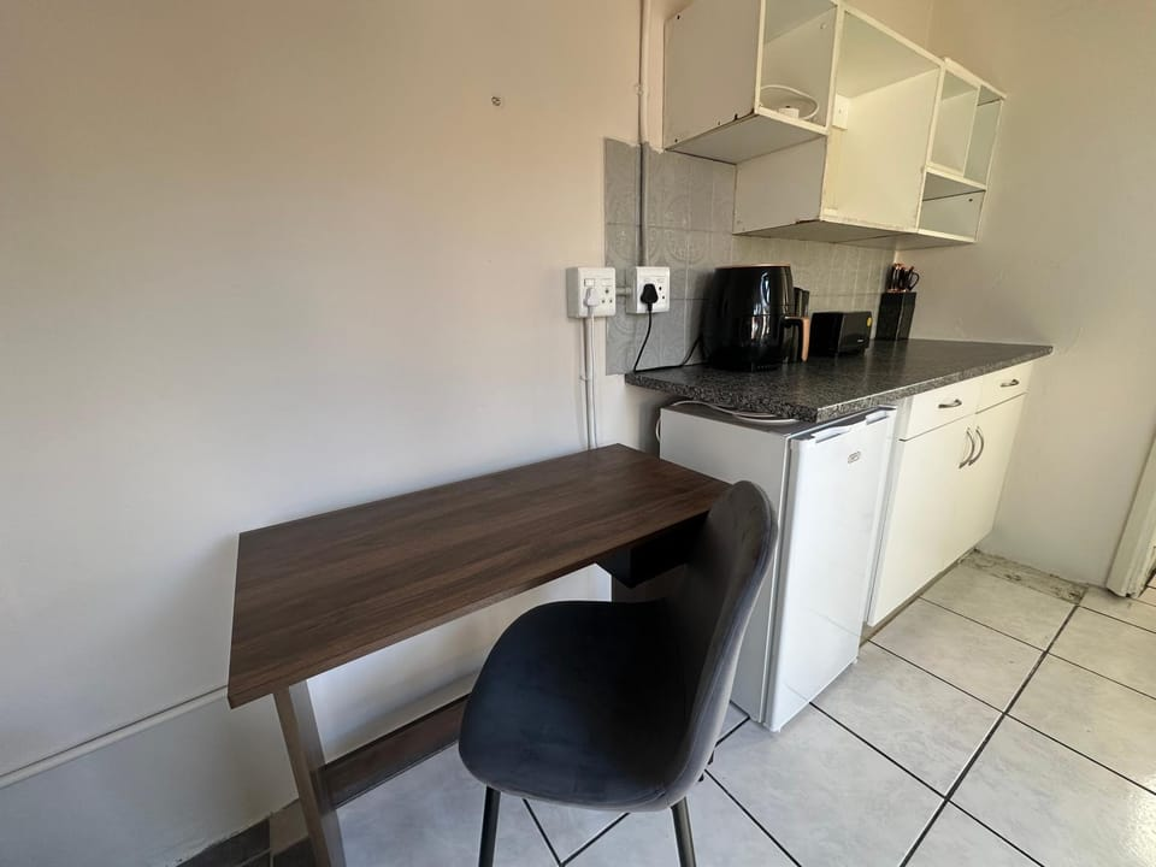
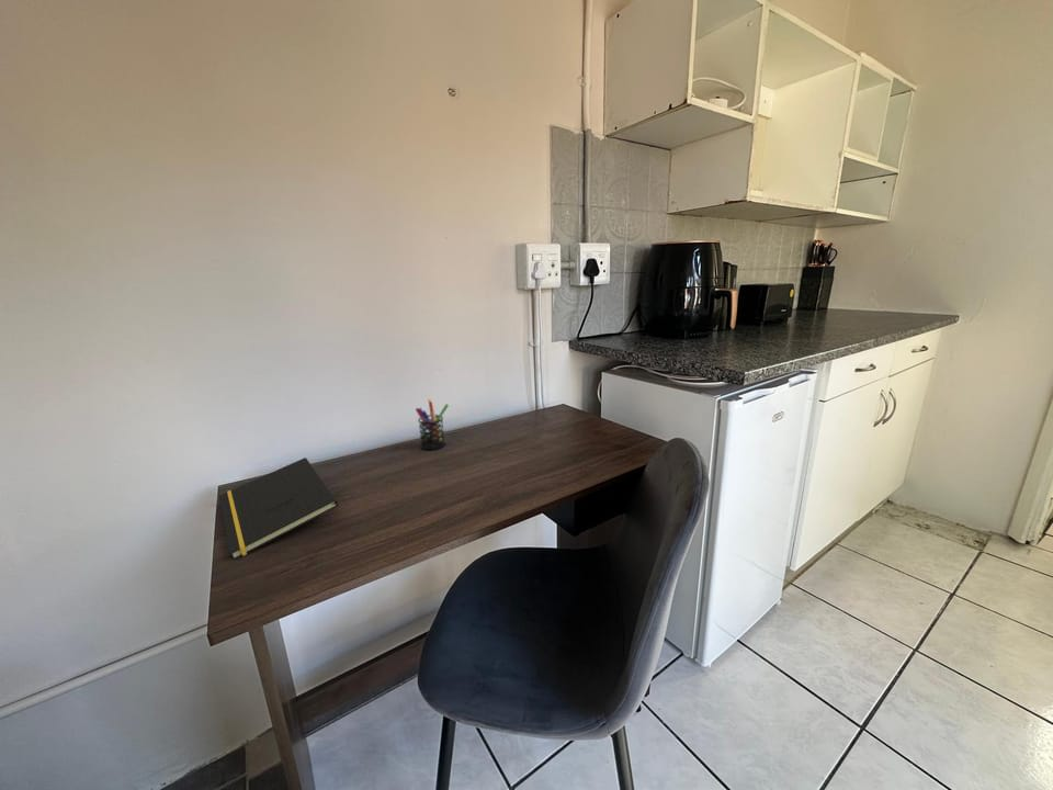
+ pen holder (433, 421)
+ notepad (275, 500)
